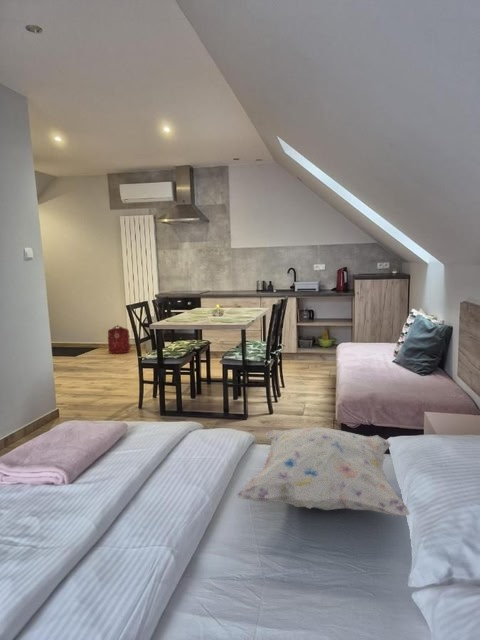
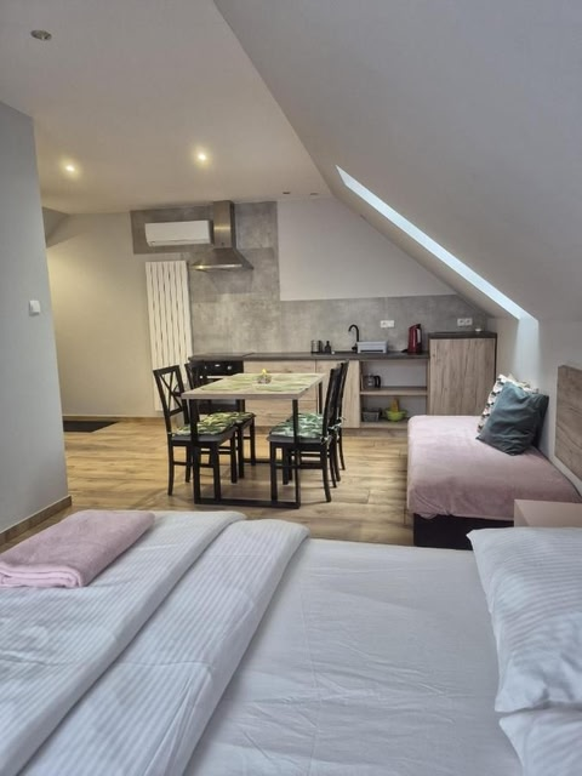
- decorative pillow (323, 464)
- backpack (118, 338)
